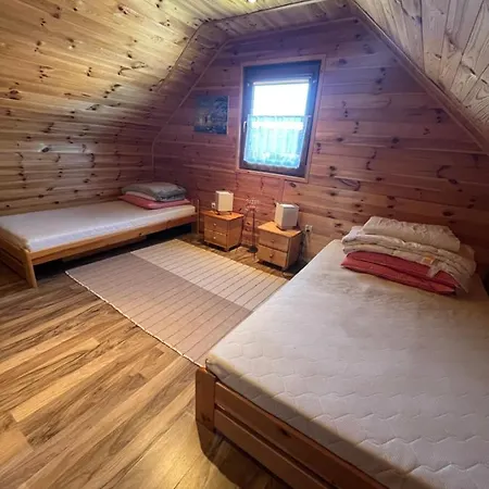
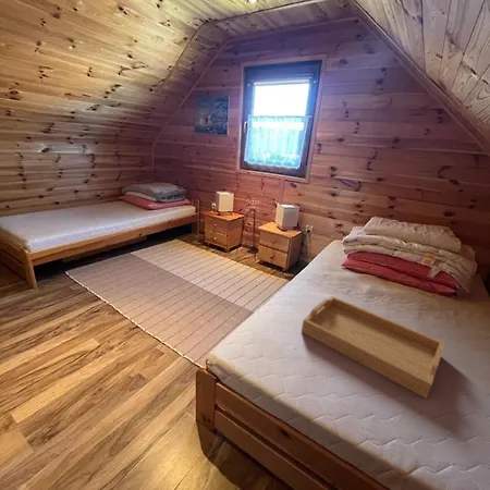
+ serving tray (370, 334)
